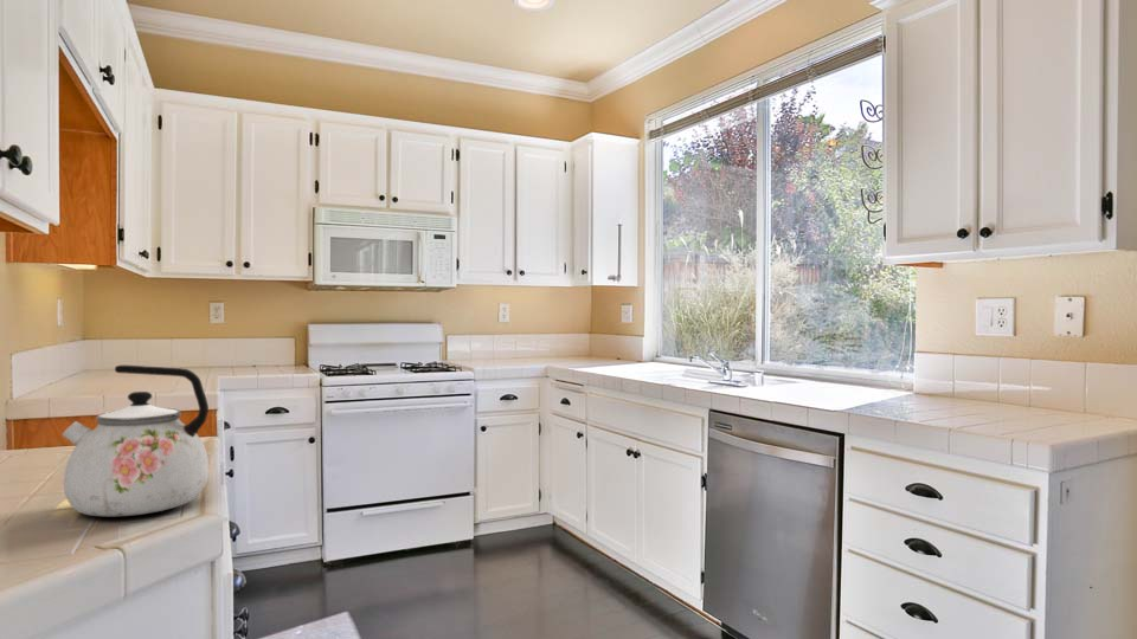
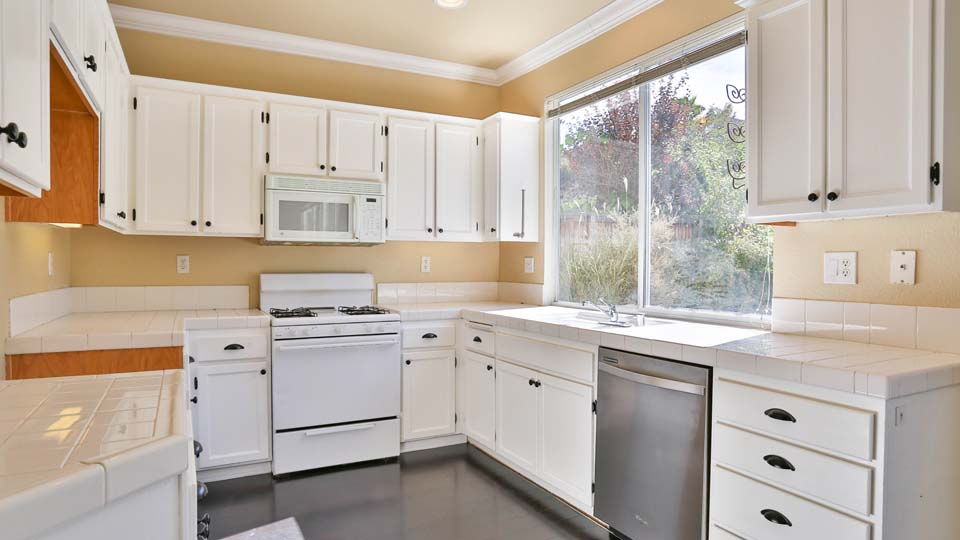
- kettle (137, 435)
